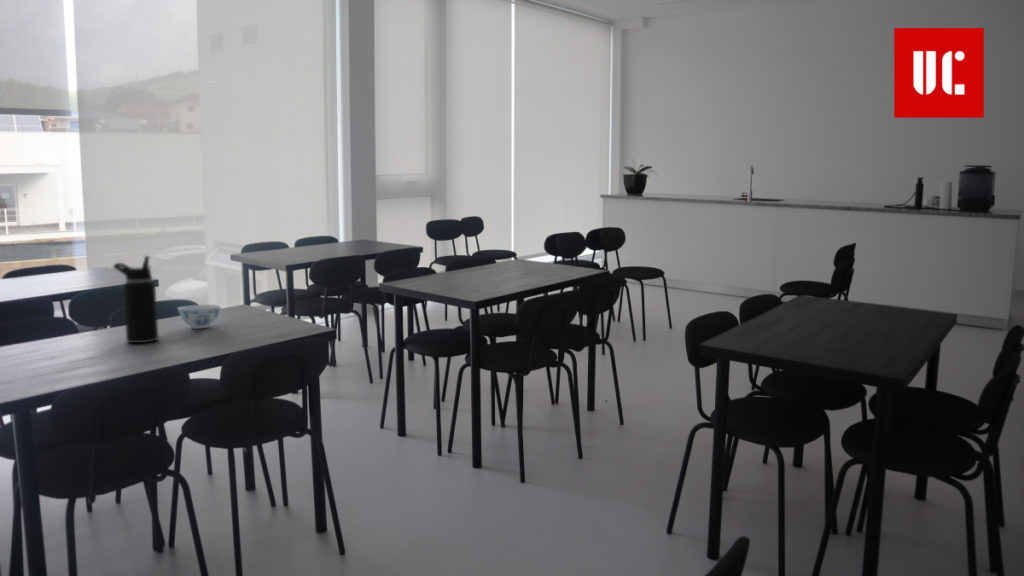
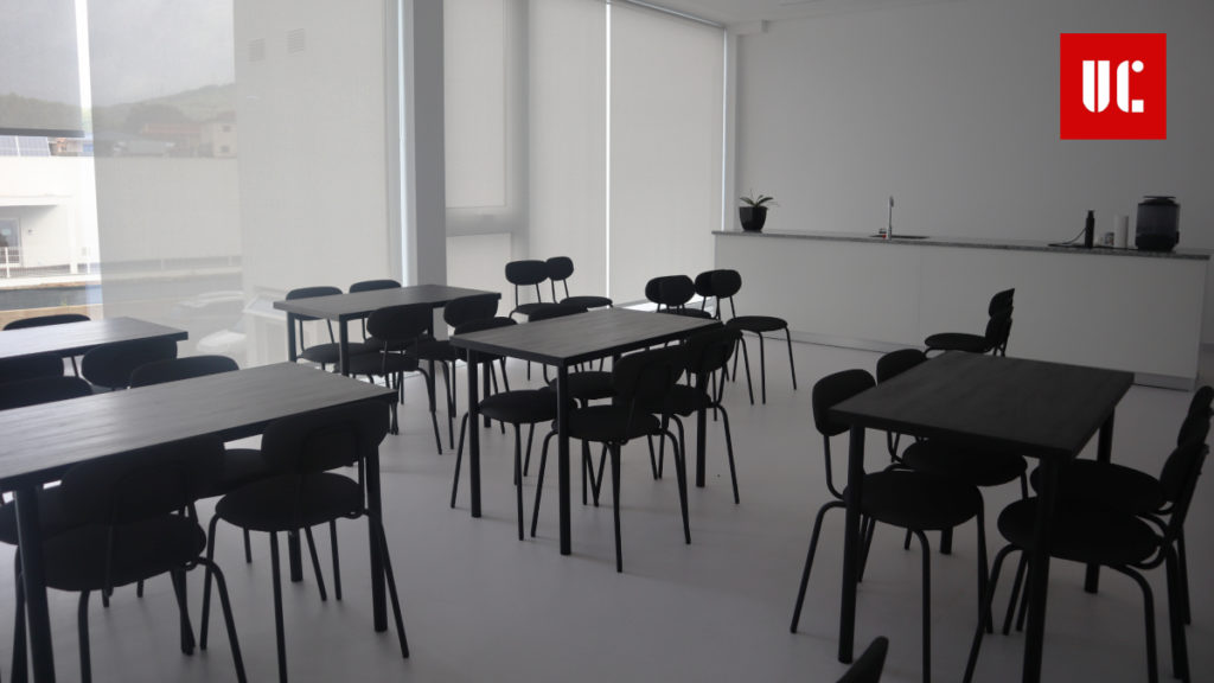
- chinaware (200, 317)
- water bottle (136, 298)
